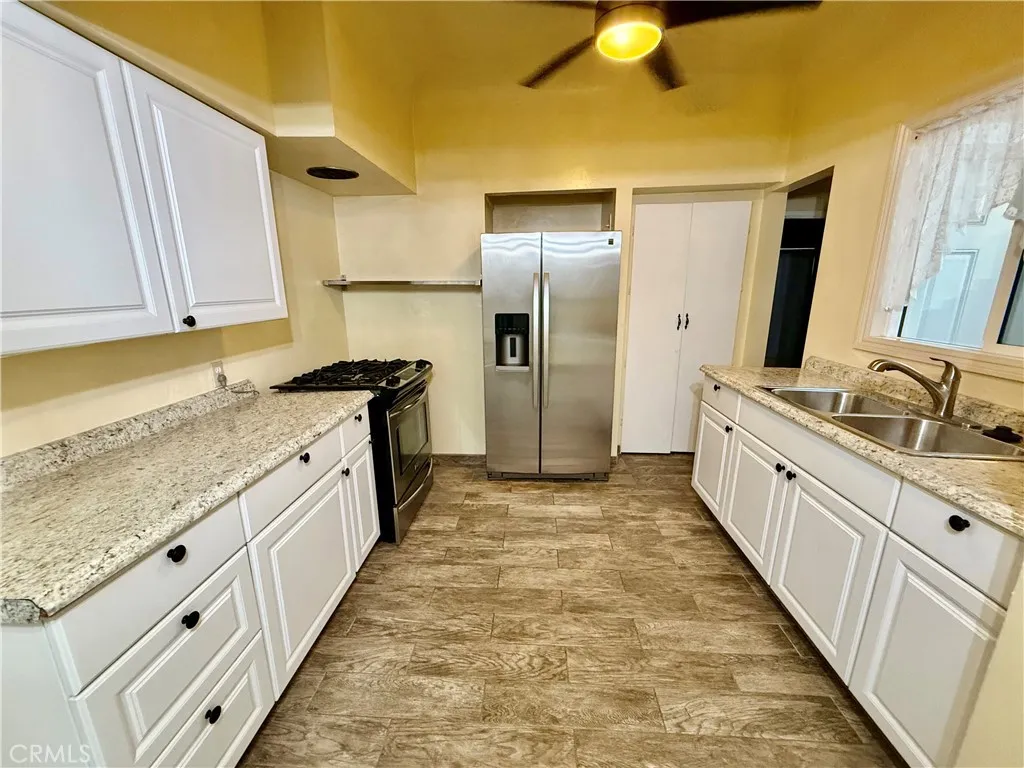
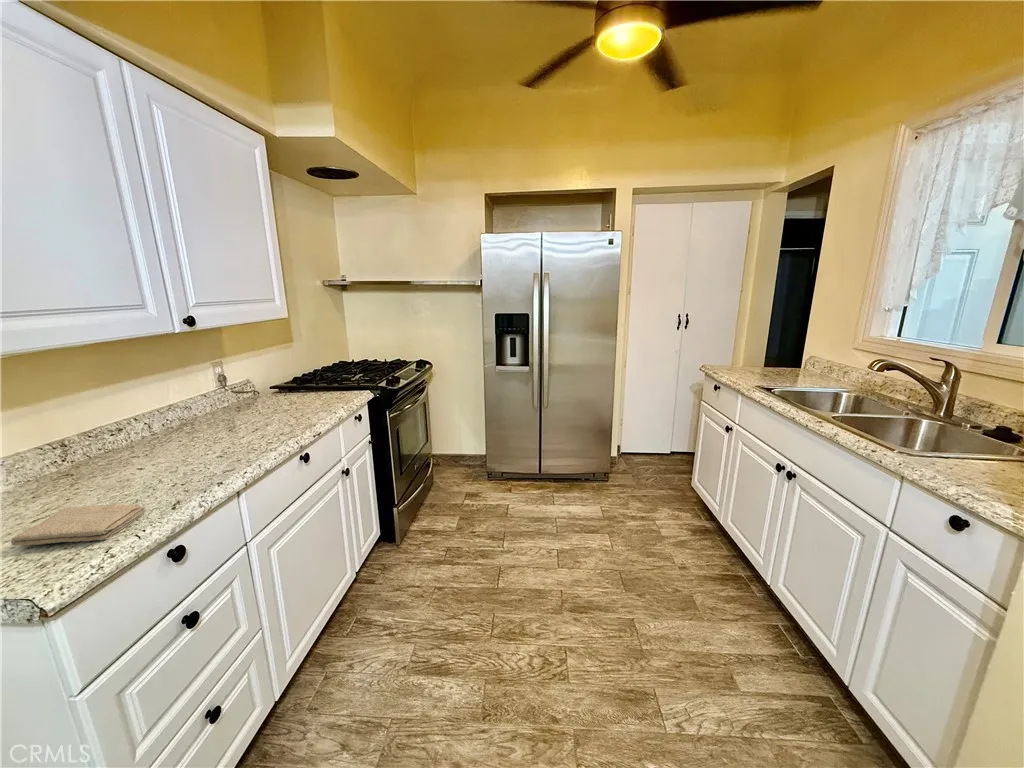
+ washcloth (83, 522)
